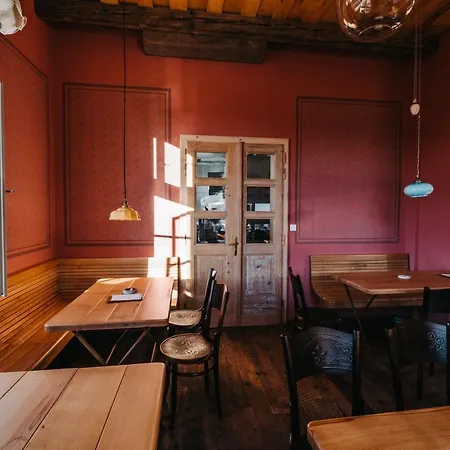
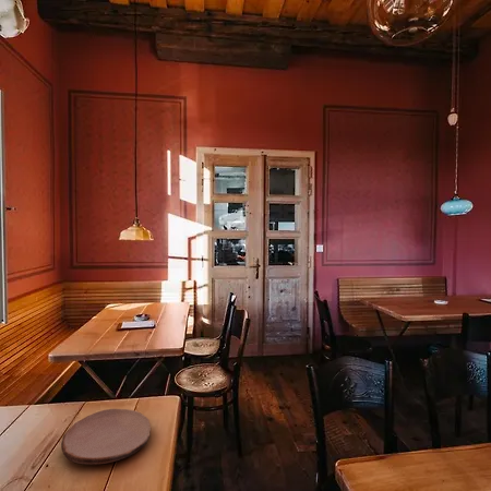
+ plate (108, 435)
